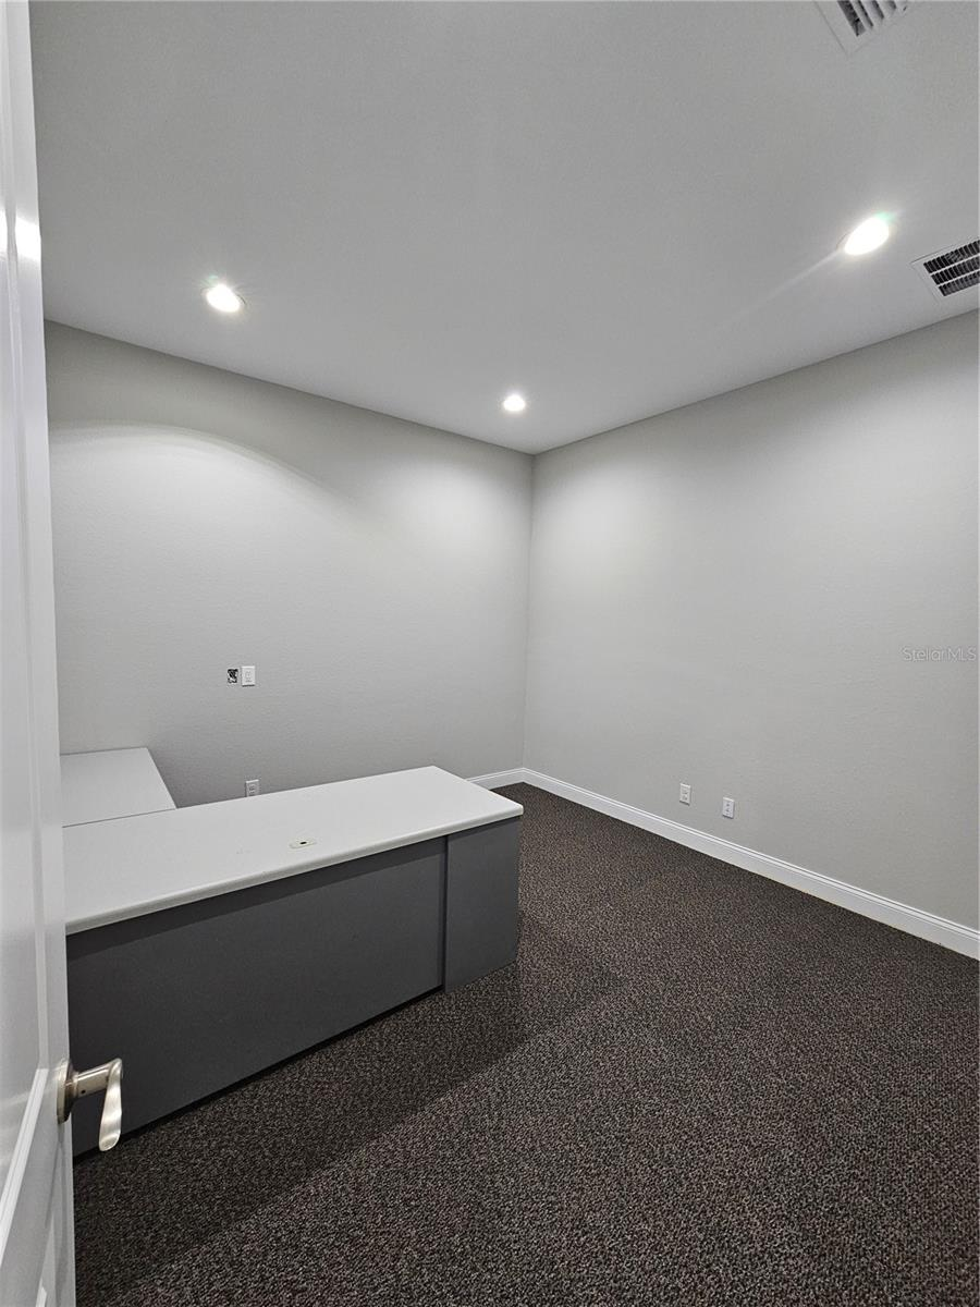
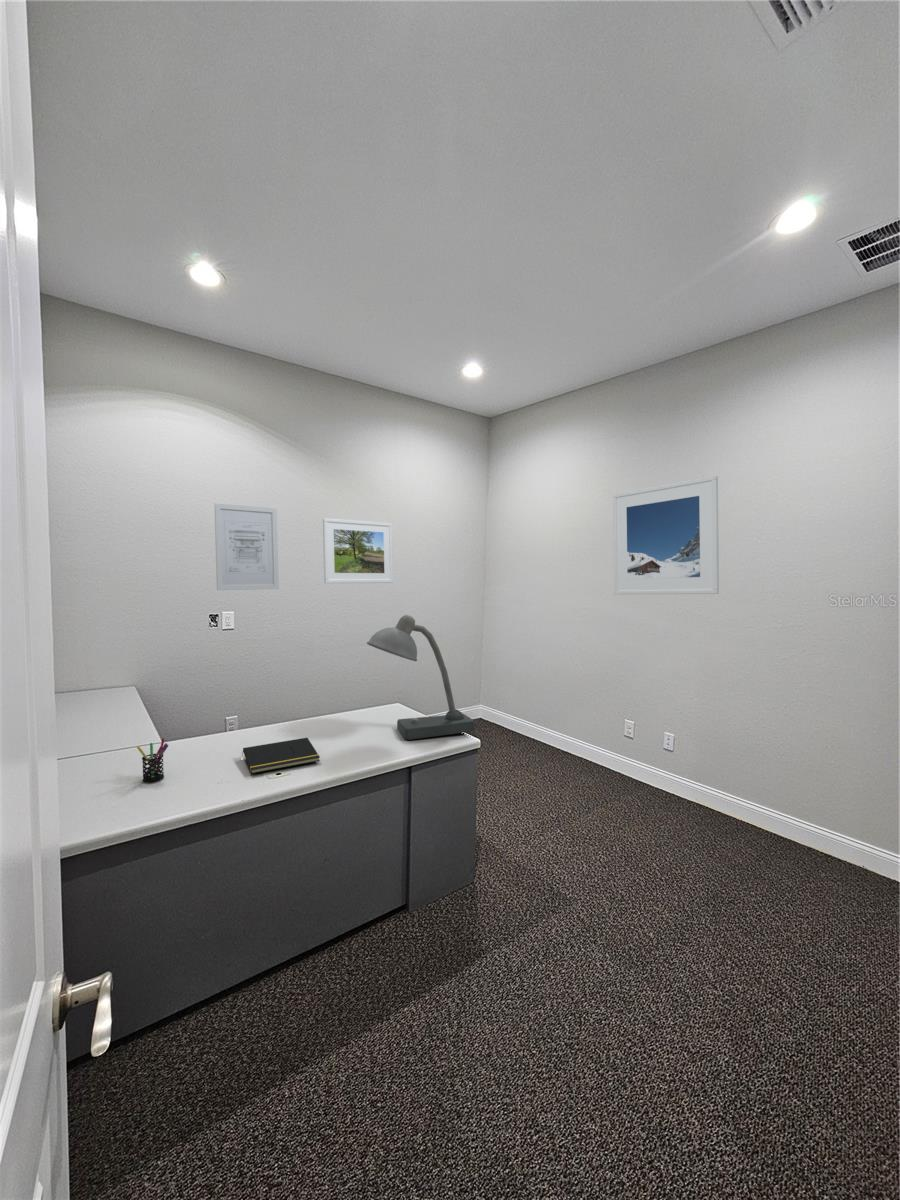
+ notepad (281, 754)
+ wall art (247, 547)
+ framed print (359, 551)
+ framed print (661, 540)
+ desk lamp (416, 660)
+ pen holder (154, 758)
